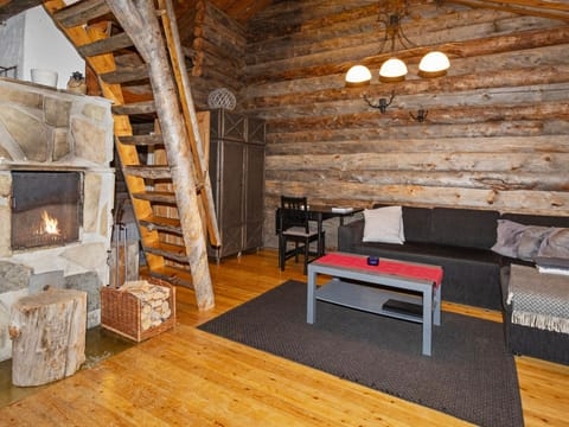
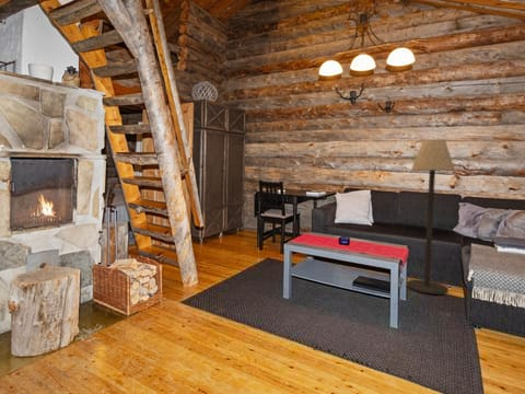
+ floor lamp (430, 215)
